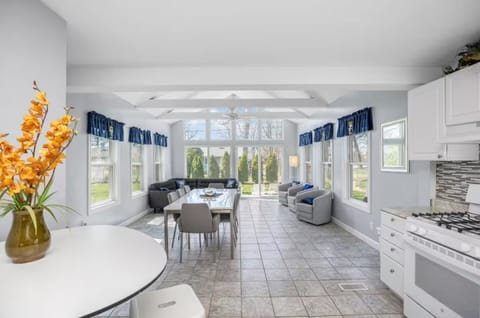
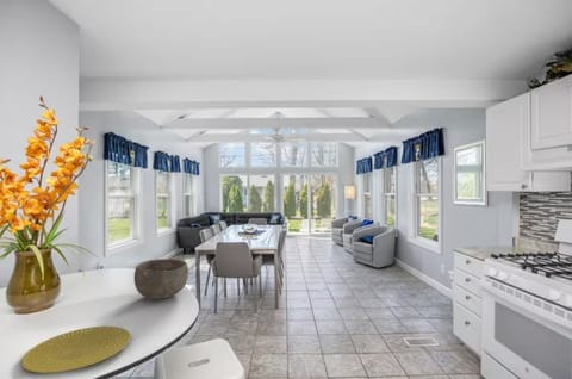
+ bowl (162, 279)
+ plate (80, 347)
